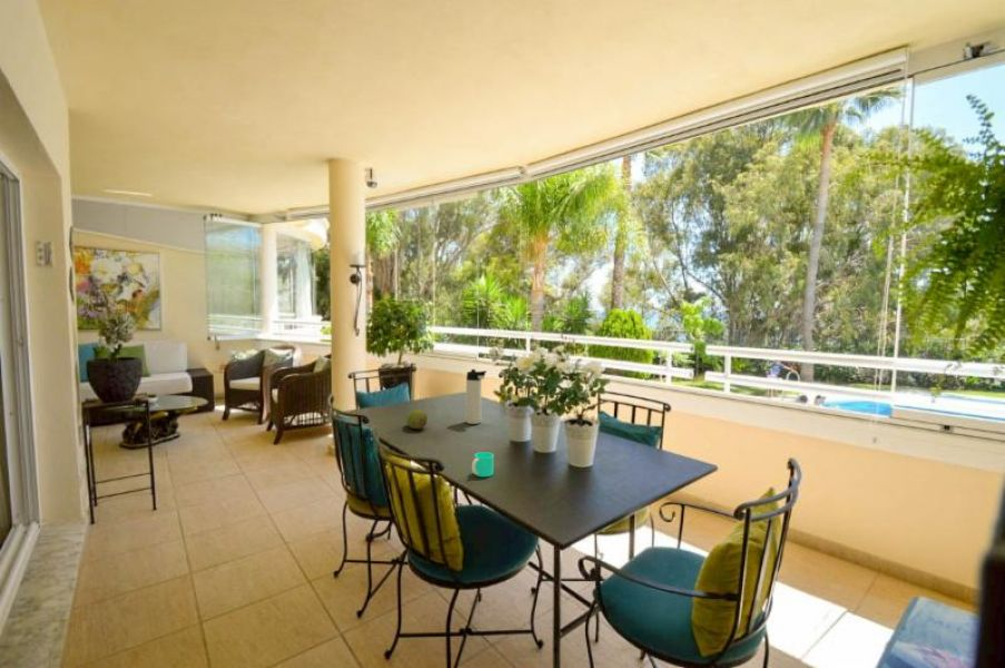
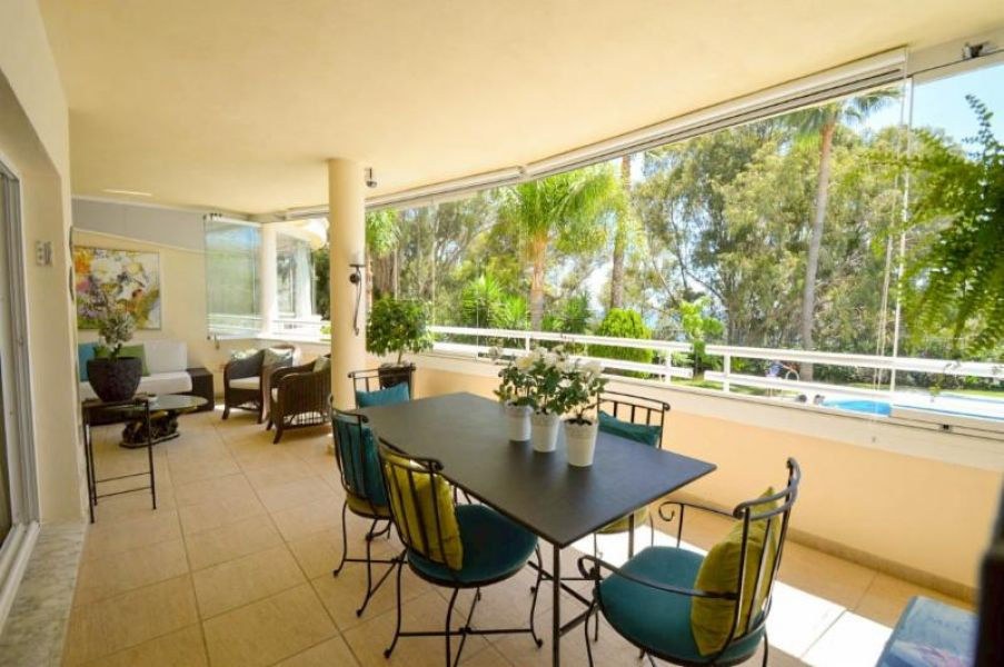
- cup (481, 464)
- fruit (415, 419)
- thermos bottle (475, 396)
